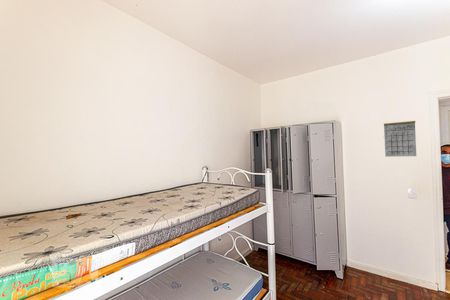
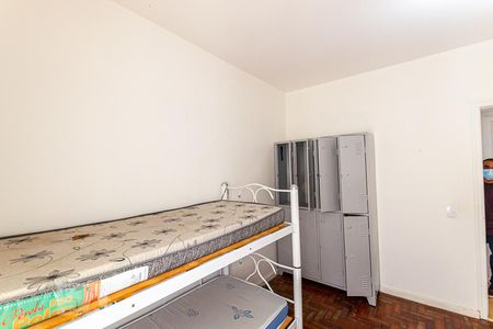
- calendar (399, 135)
